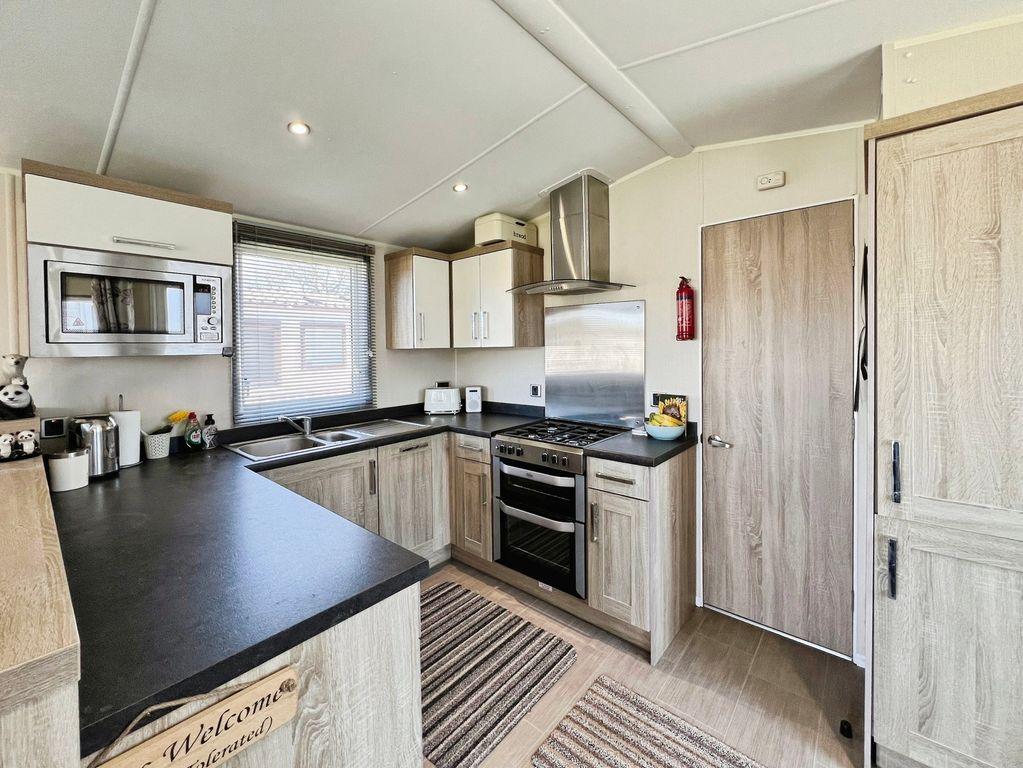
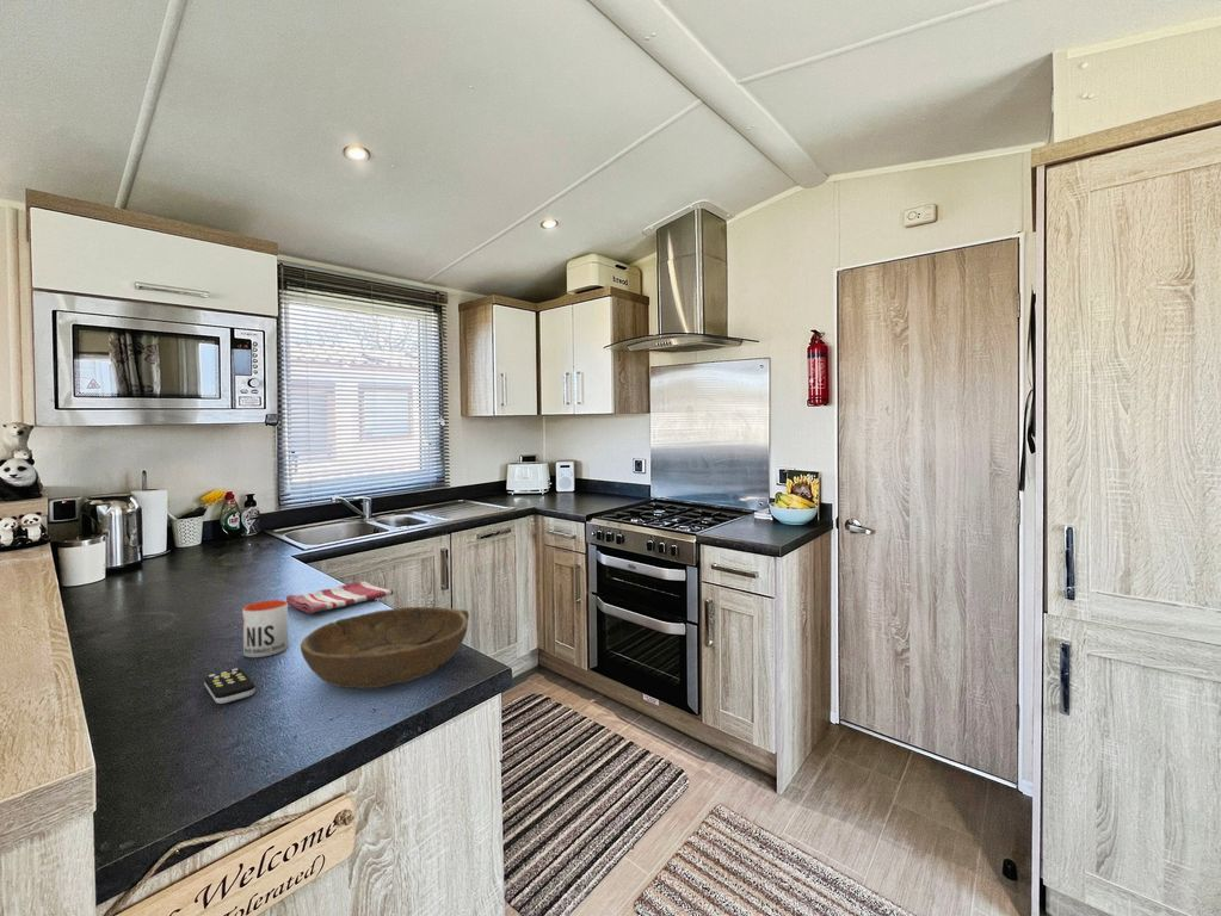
+ remote control (229, 685)
+ dish towel (340, 595)
+ mug (263, 625)
+ bowl (389, 646)
